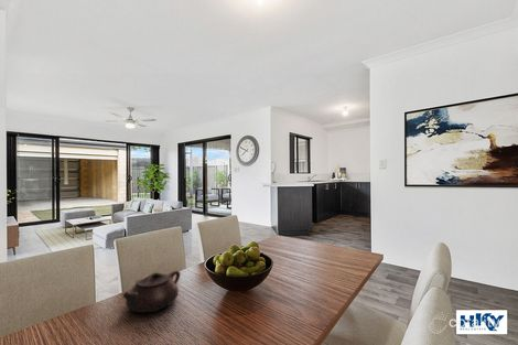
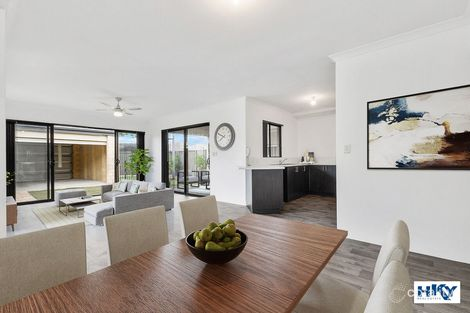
- teapot (154, 288)
